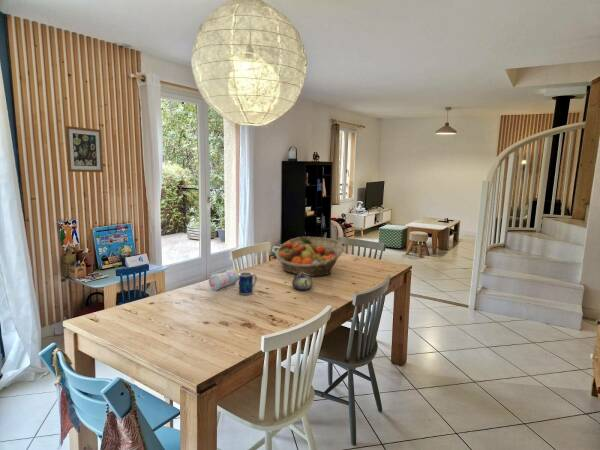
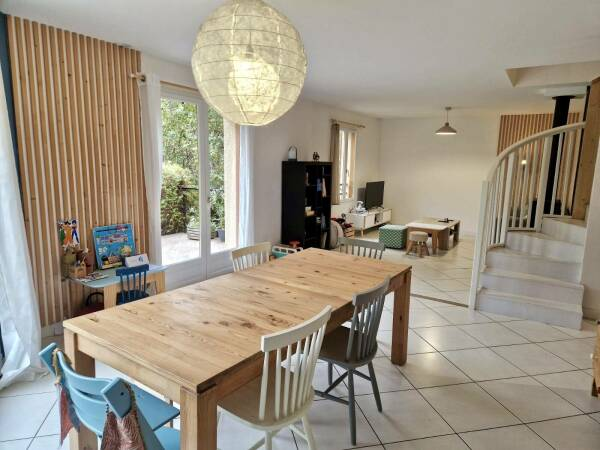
- pencil case (224, 278)
- fruit basket (308, 255)
- mug (248, 282)
- wall art (85, 150)
- teapot (302, 280)
